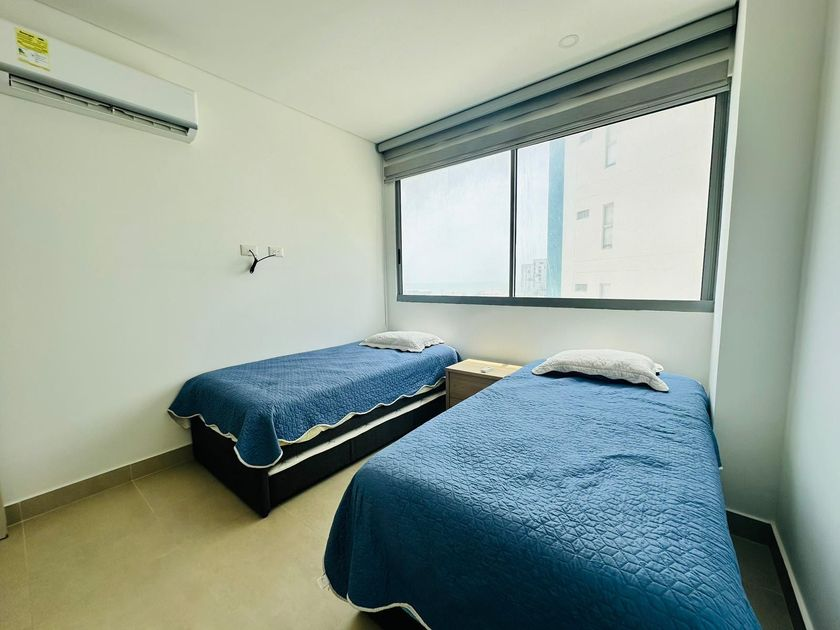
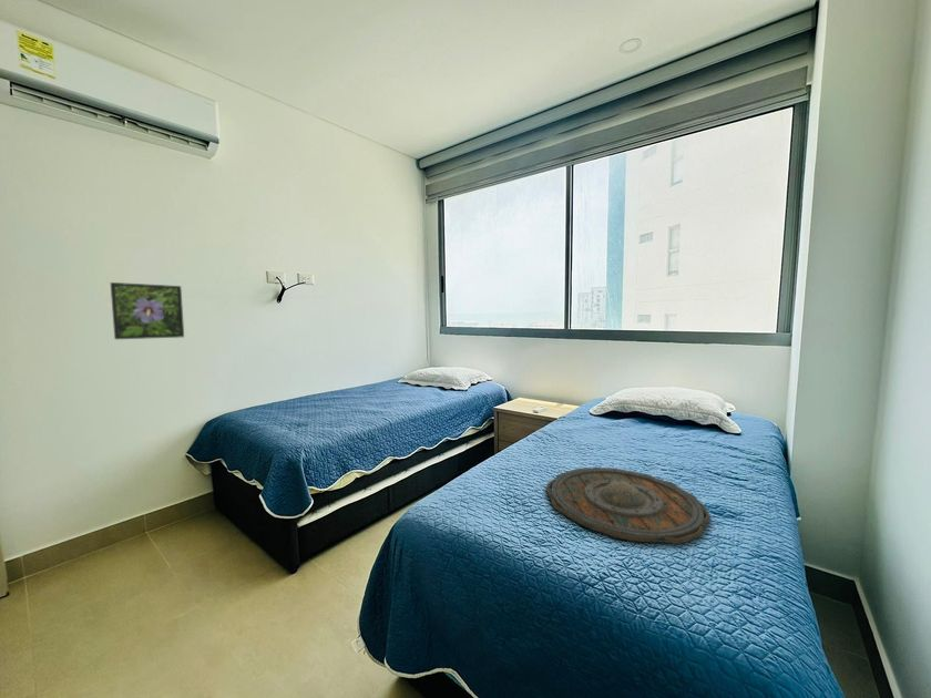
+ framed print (149, 311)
+ tray (622, 492)
